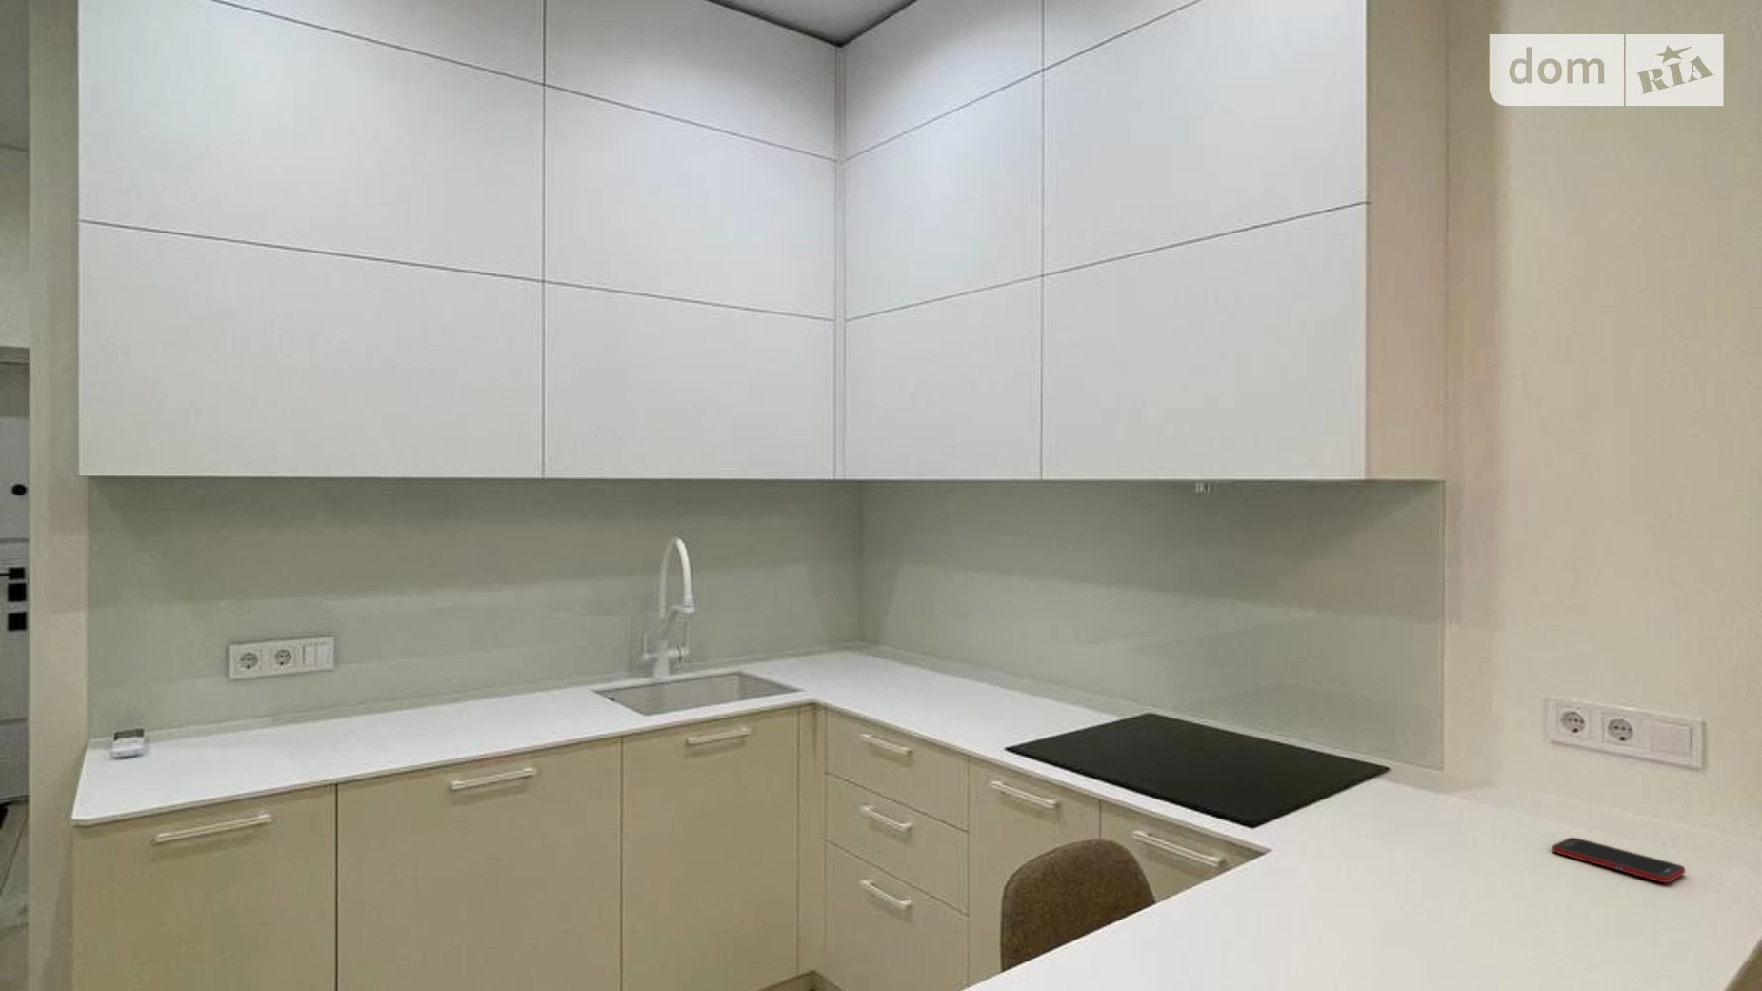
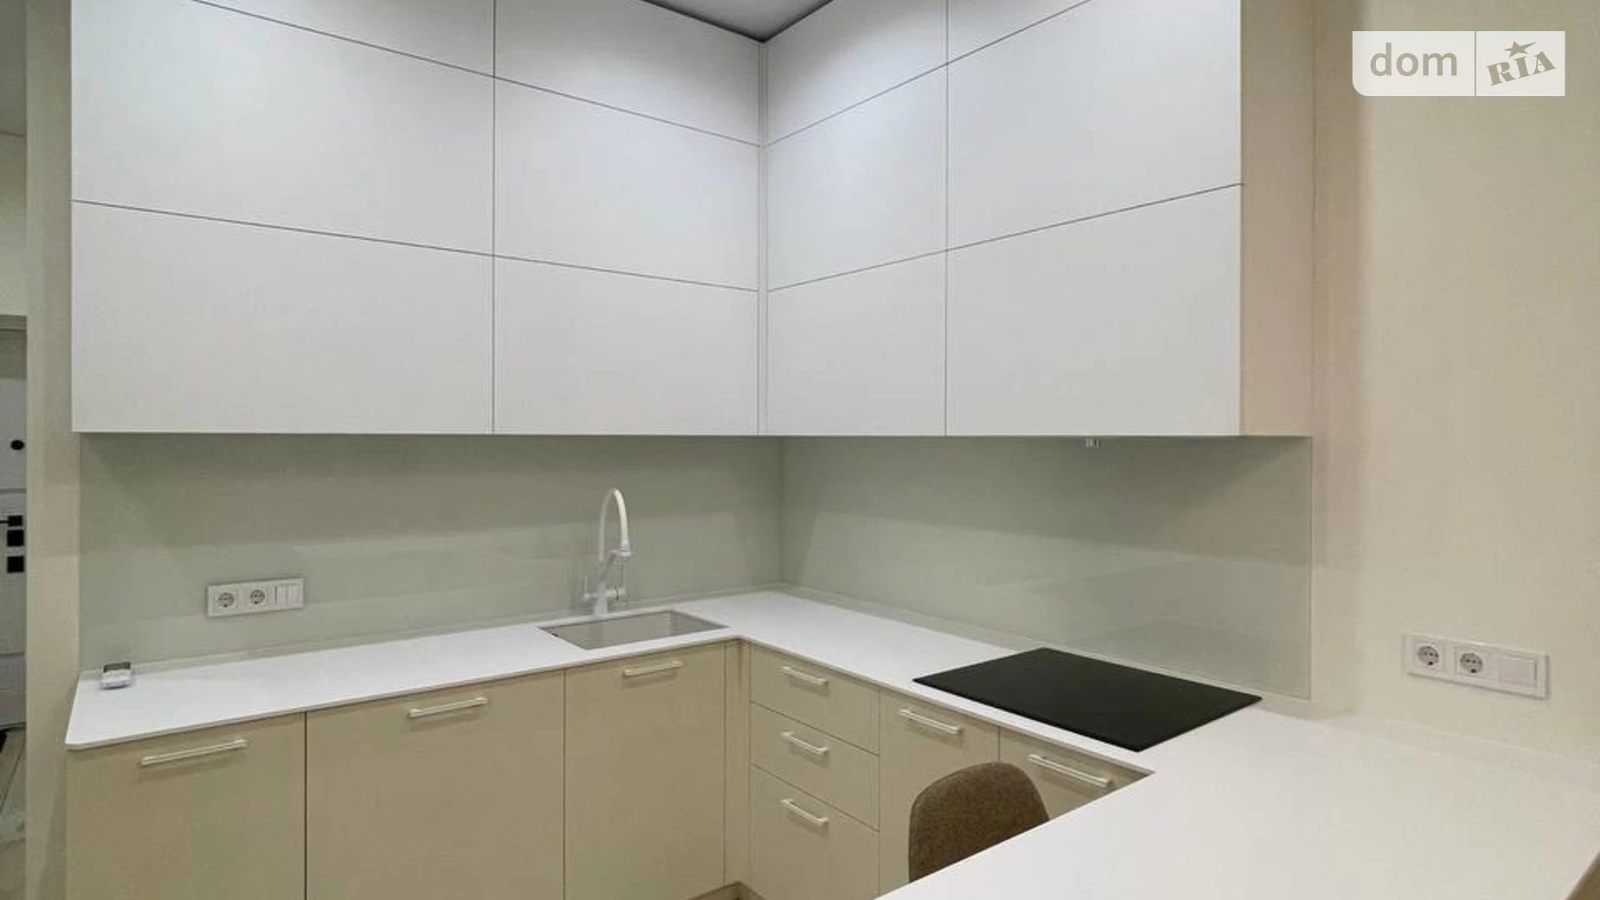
- cell phone (1617, 859)
